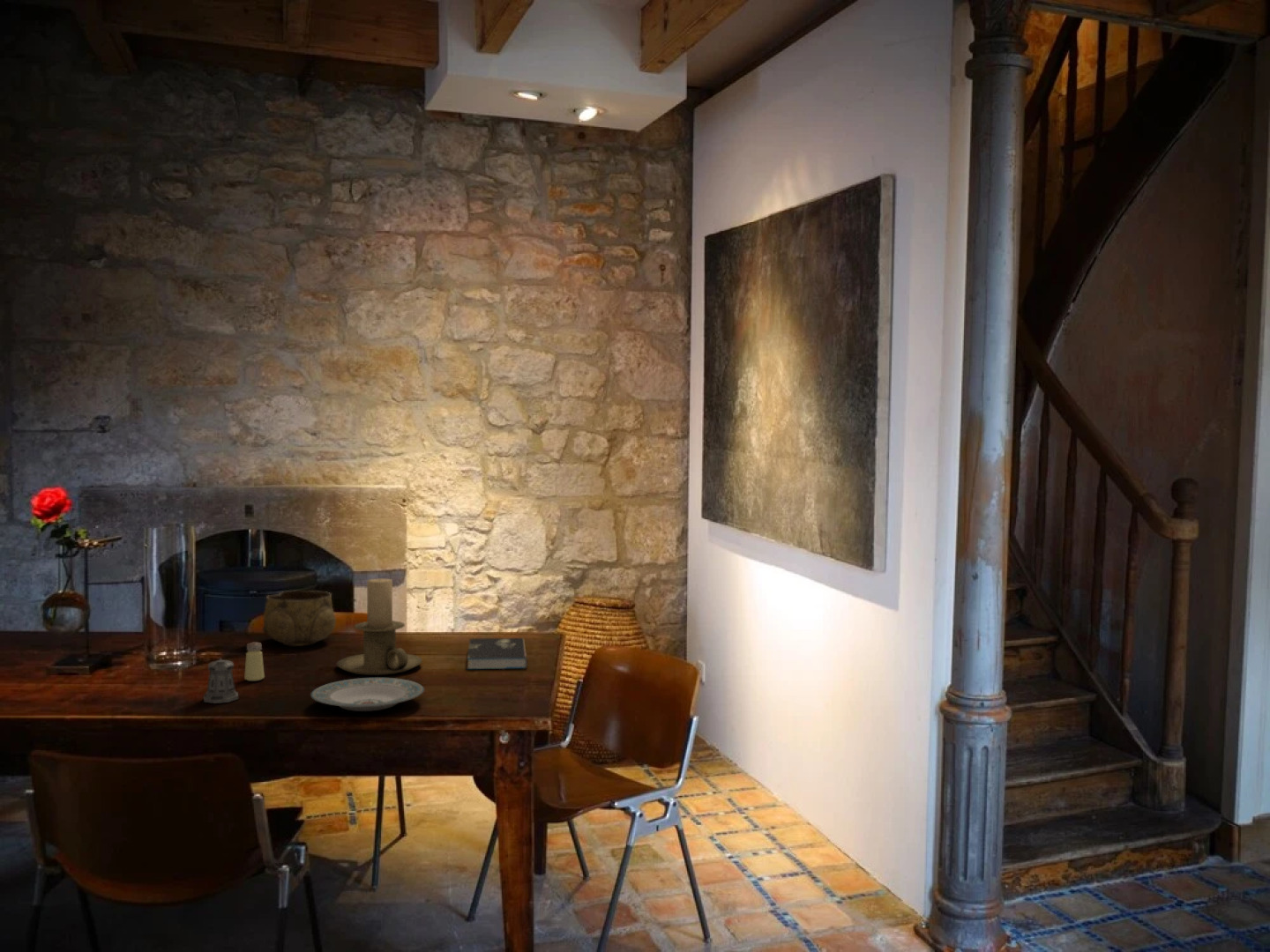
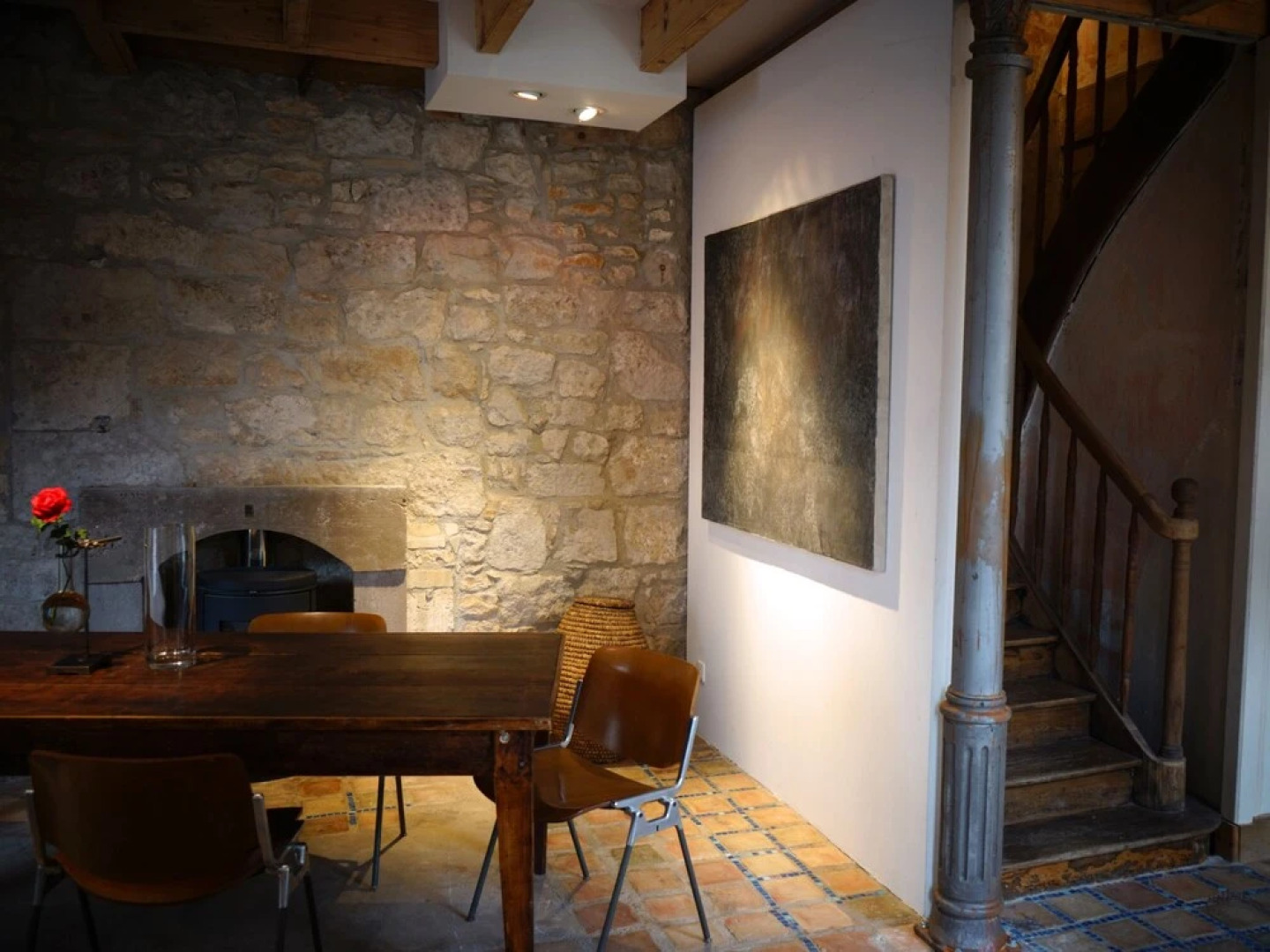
- book (497, 652)
- saltshaker (254, 660)
- plate (368, 697)
- decorative bowl (300, 619)
- pepper shaker (221, 678)
- candle holder (379, 623)
